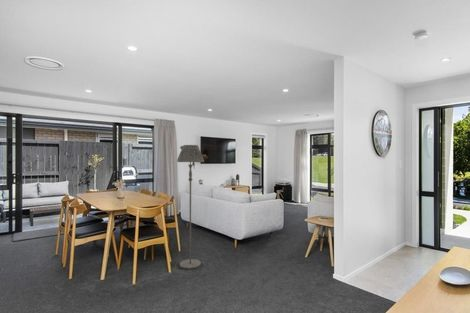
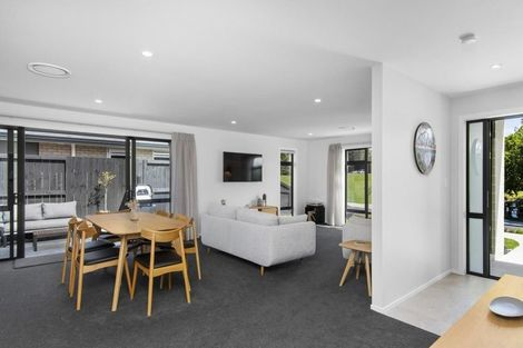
- floor lamp (190, 204)
